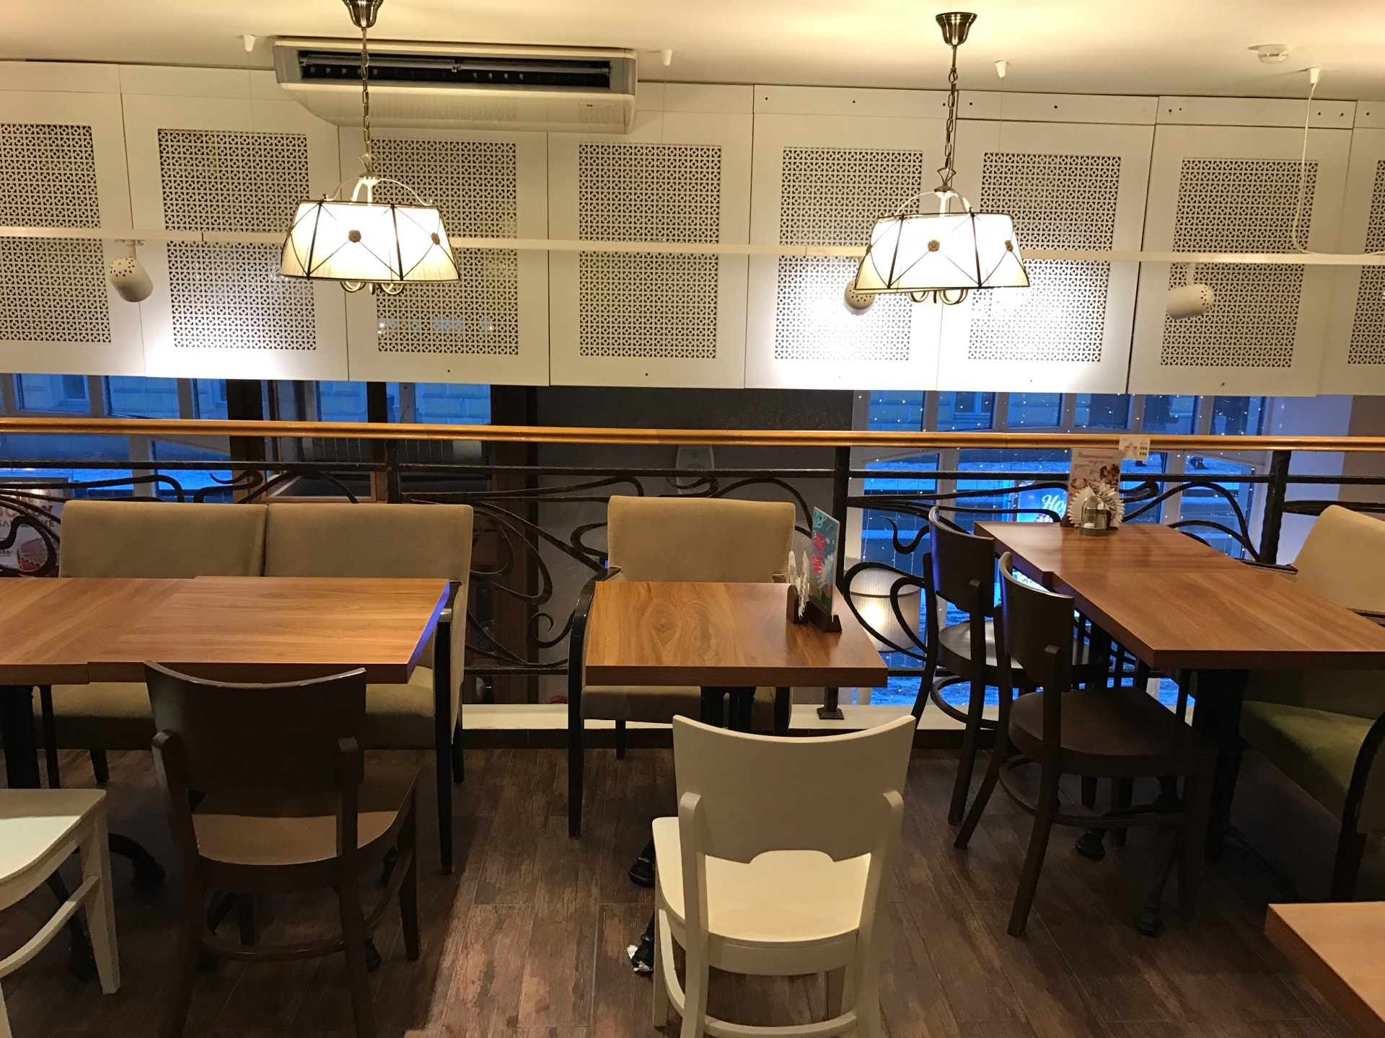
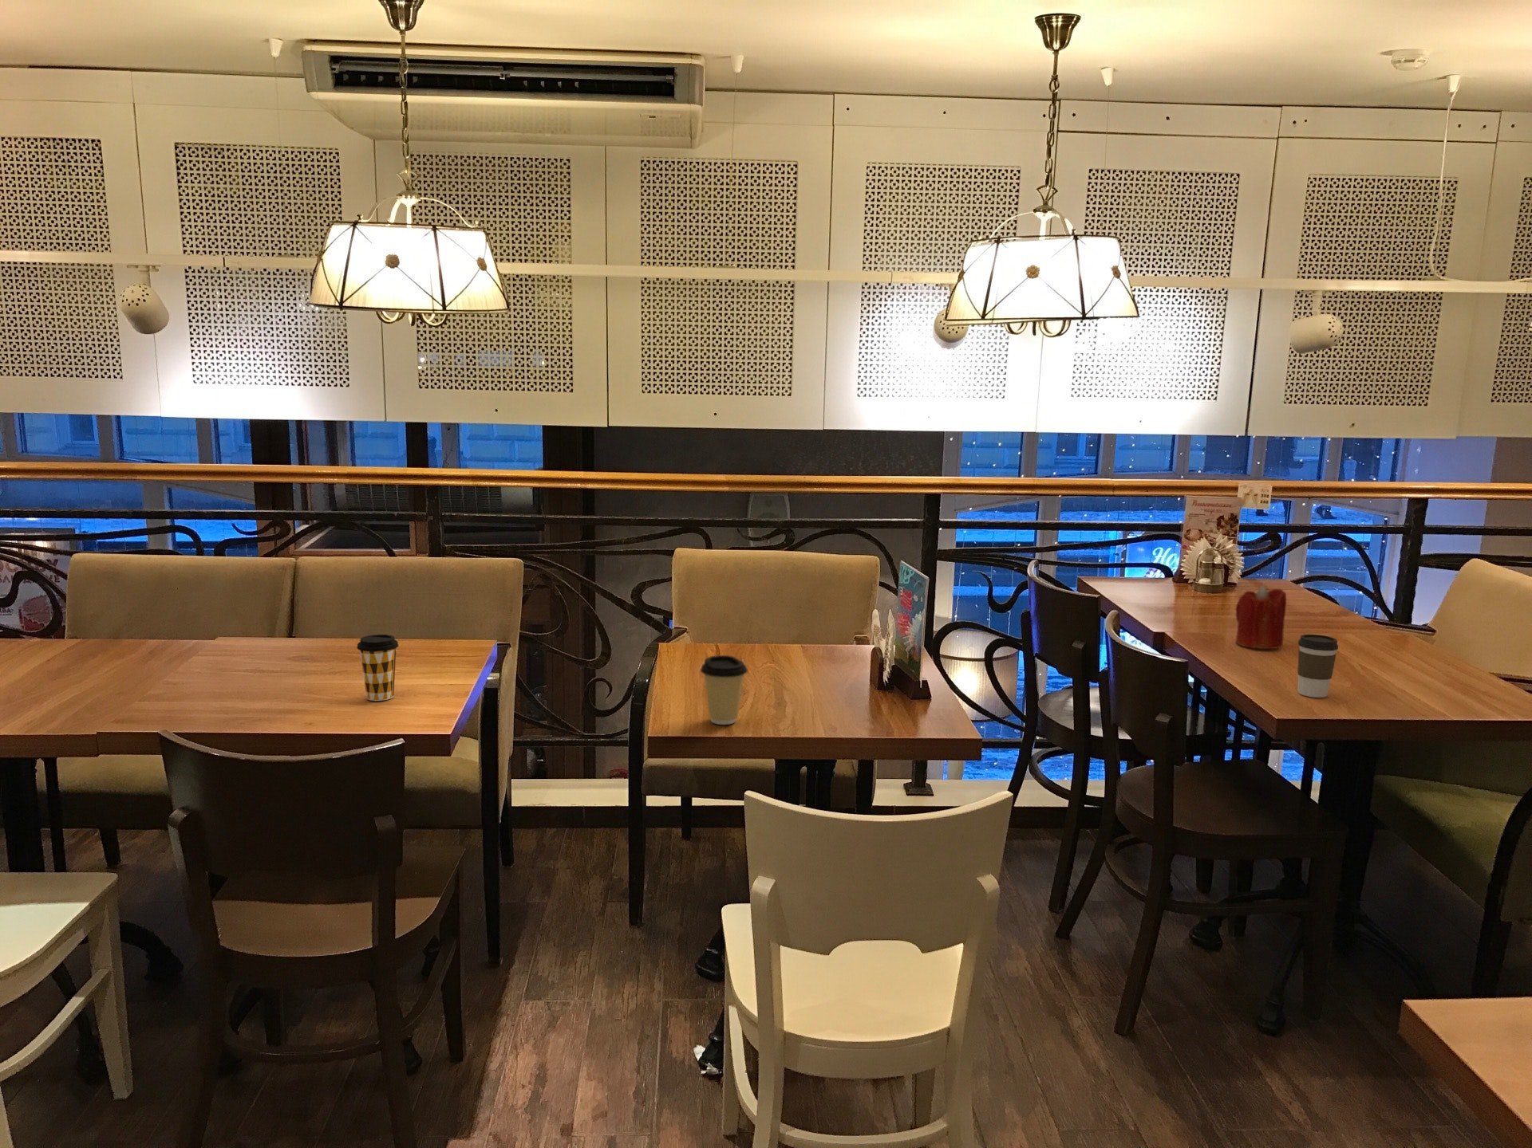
+ candle (1261, 615)
+ coffee cup (379, 667)
+ coffee cup (1315, 666)
+ coffee cup (724, 691)
